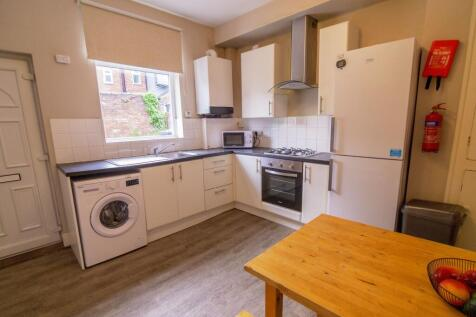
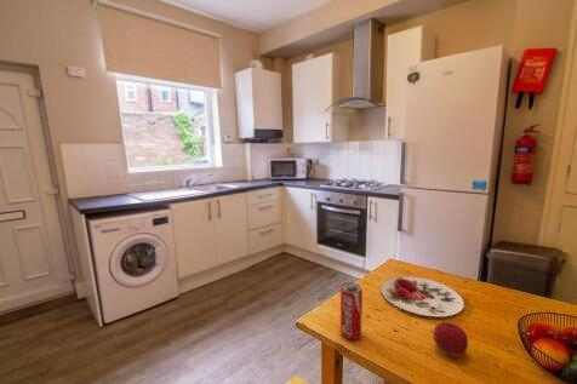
+ apple (450, 338)
+ beverage can (350, 310)
+ plate (419, 293)
